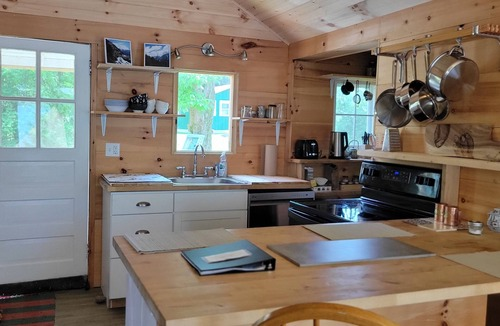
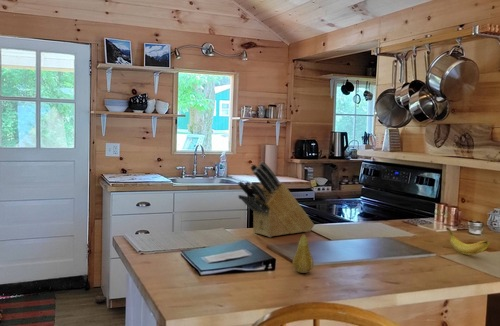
+ knife block (277, 197)
+ banana (467, 244)
+ fruit (303, 253)
